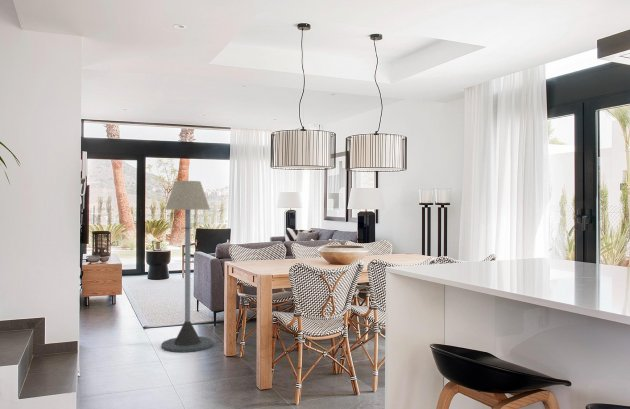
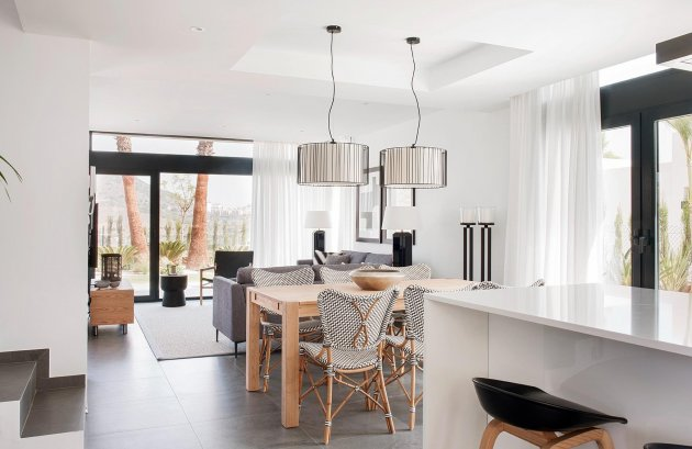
- floor lamp (187, 263)
